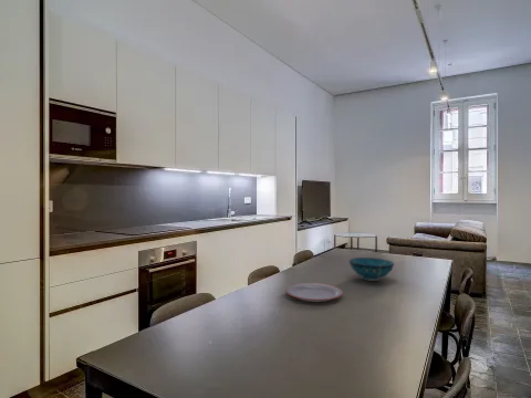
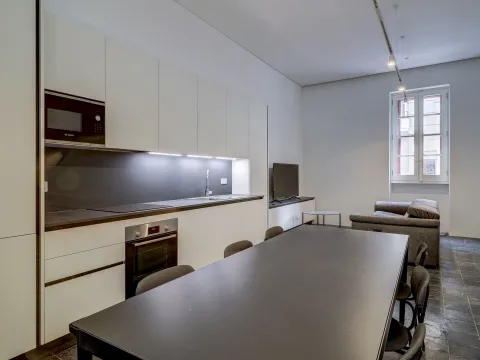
- decorative bowl (371, 270)
- plate (313, 292)
